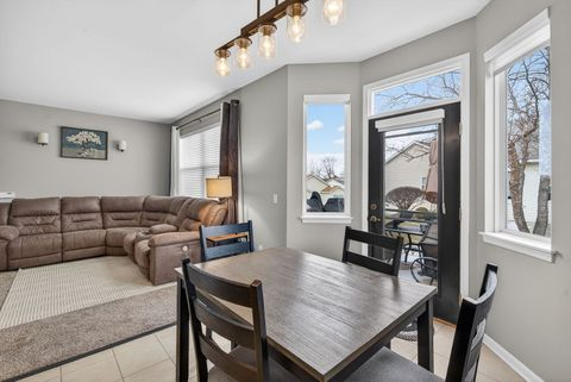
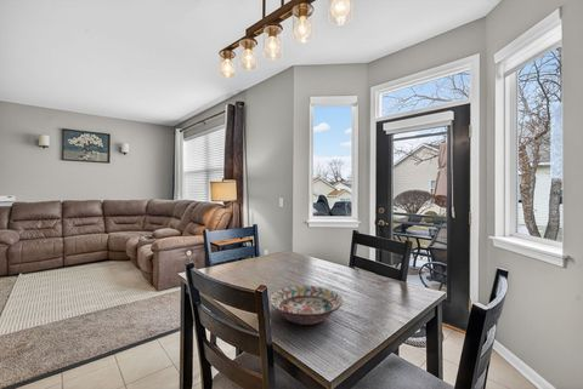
+ decorative bowl (305, 307)
